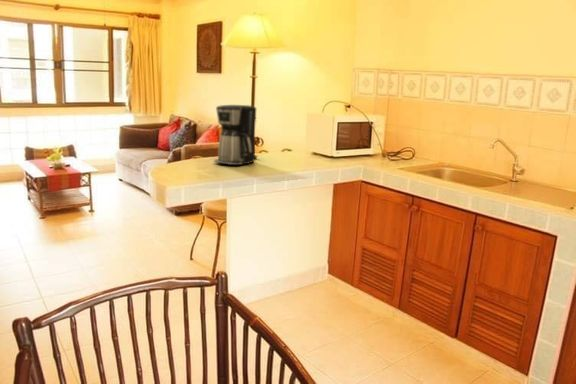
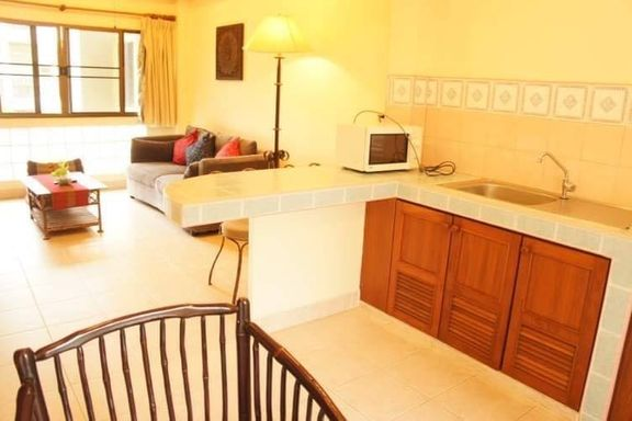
- coffee maker (242, 134)
